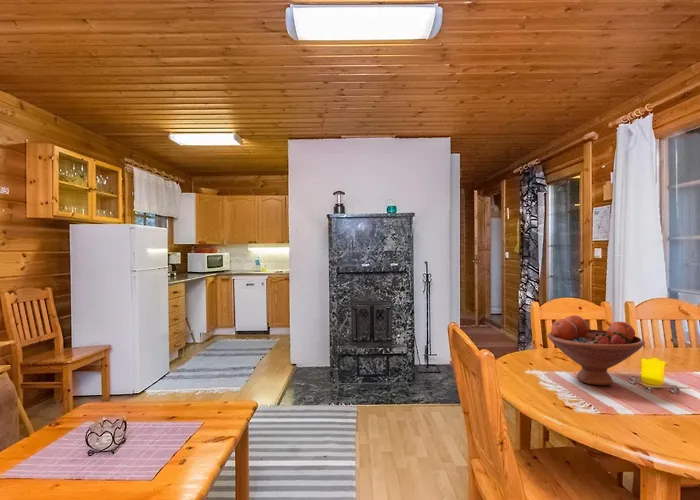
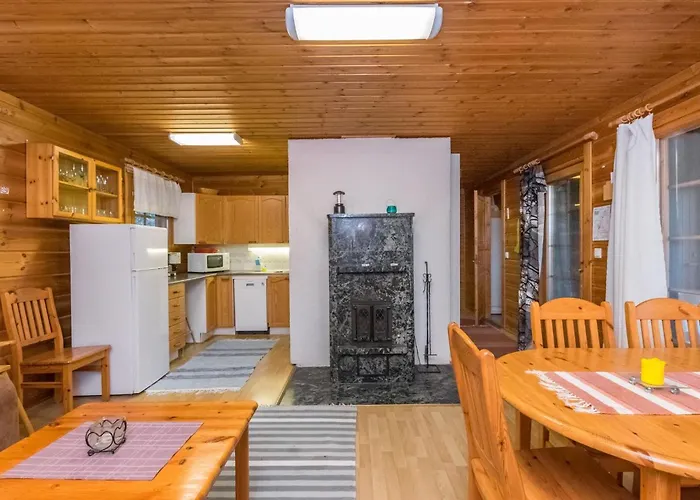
- fruit bowl (594, 350)
